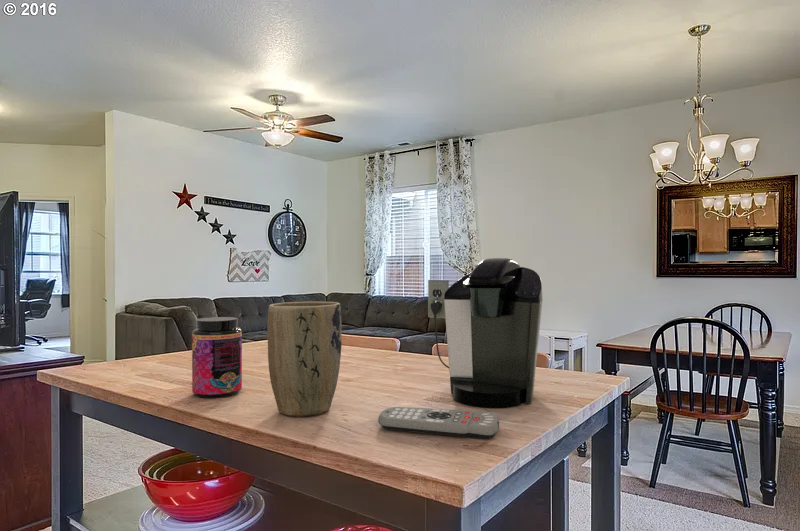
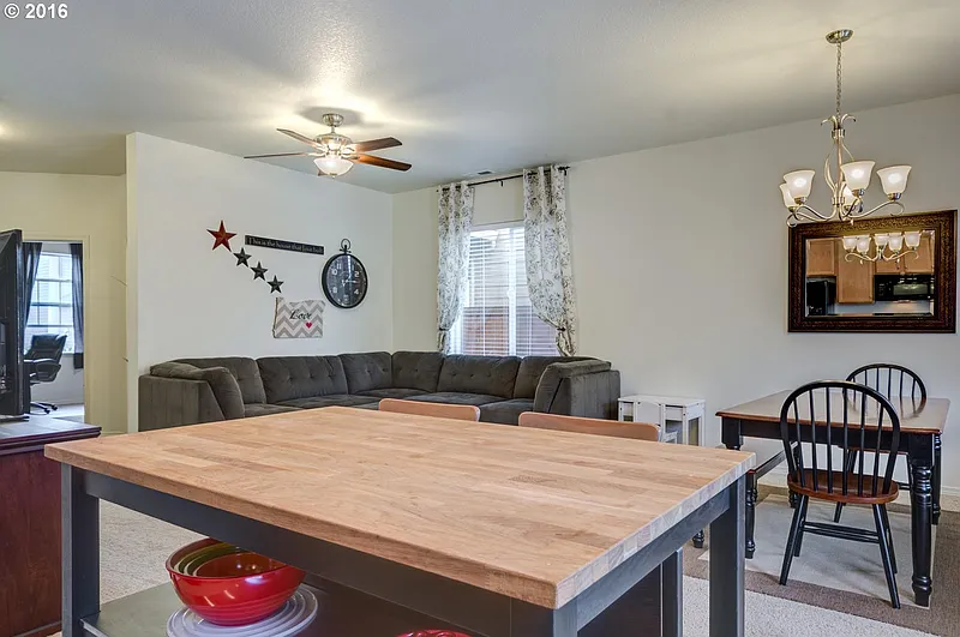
- jar (217, 355)
- plant pot (305, 356)
- remote control (437, 421)
- coffee maker (470, 324)
